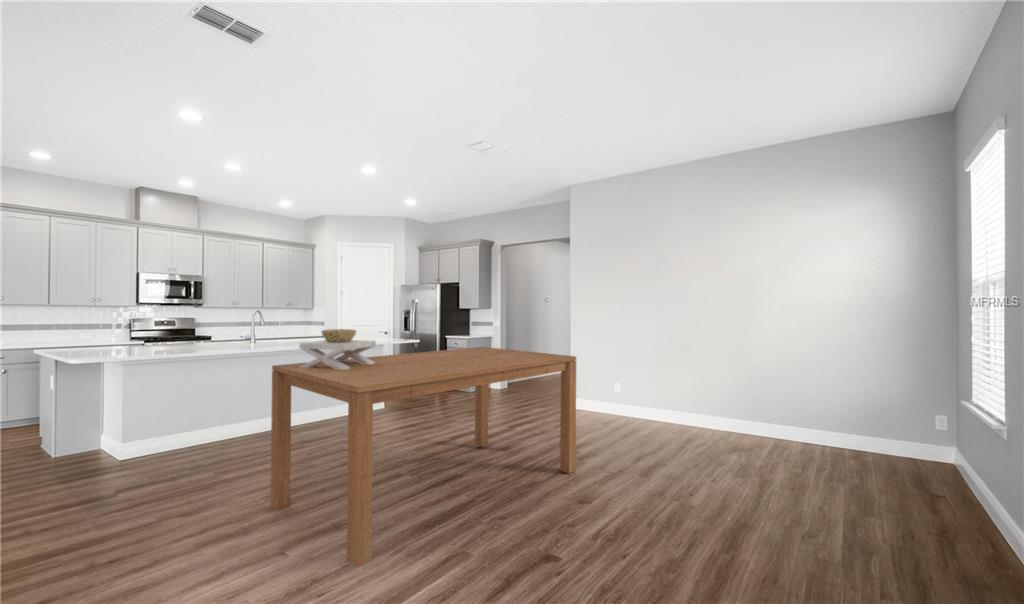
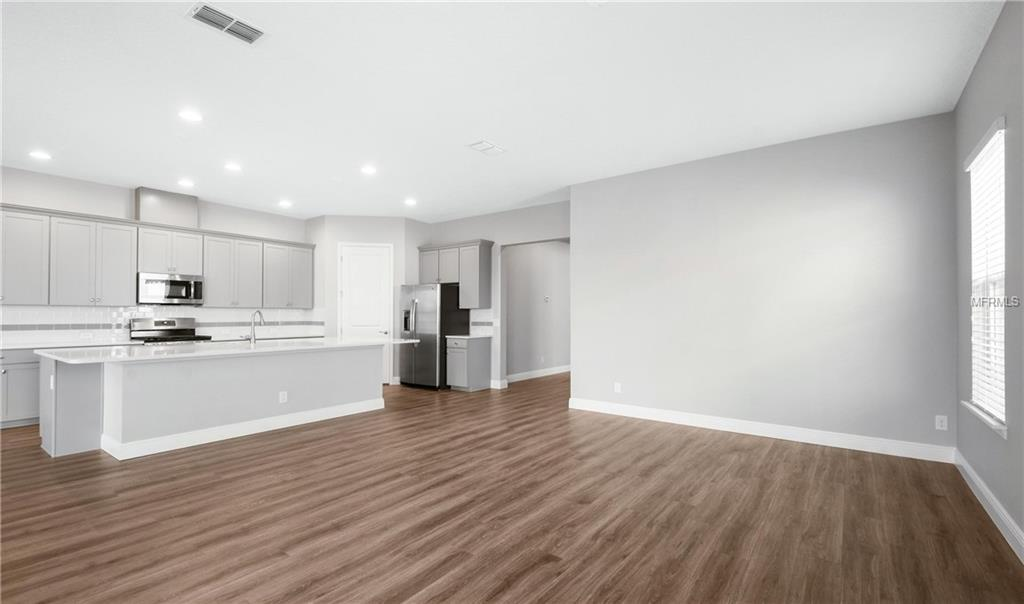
- dining table (433, 393)
- decorative bowl (338, 347)
